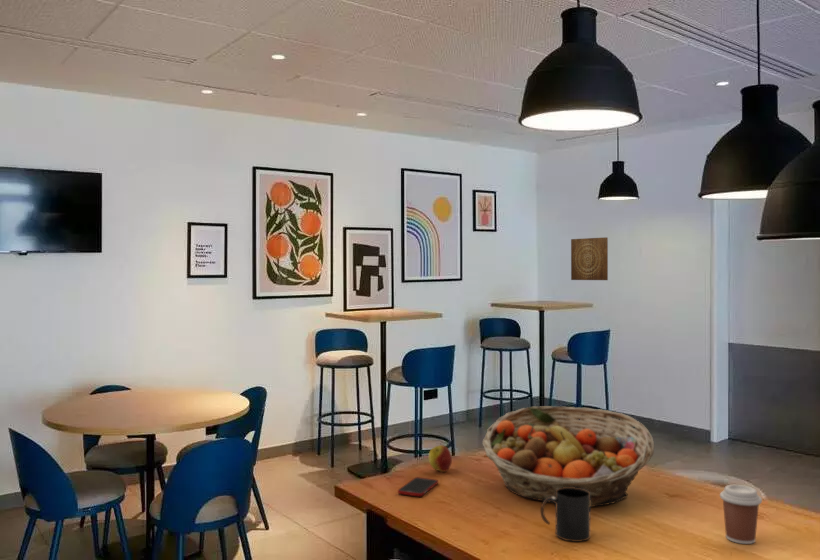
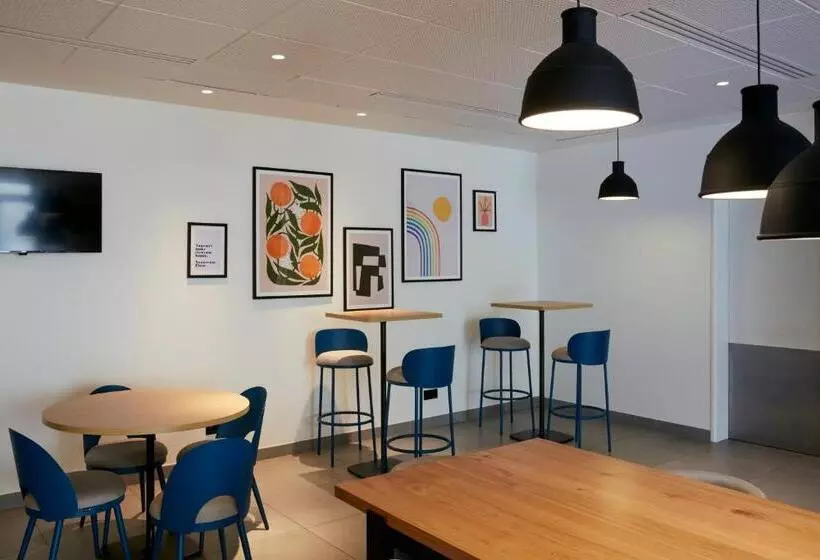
- apple (440, 458)
- coffee cup (740, 513)
- fruit basket (565, 452)
- mug (565, 513)
- cell phone (418, 486)
- wall art (588, 259)
